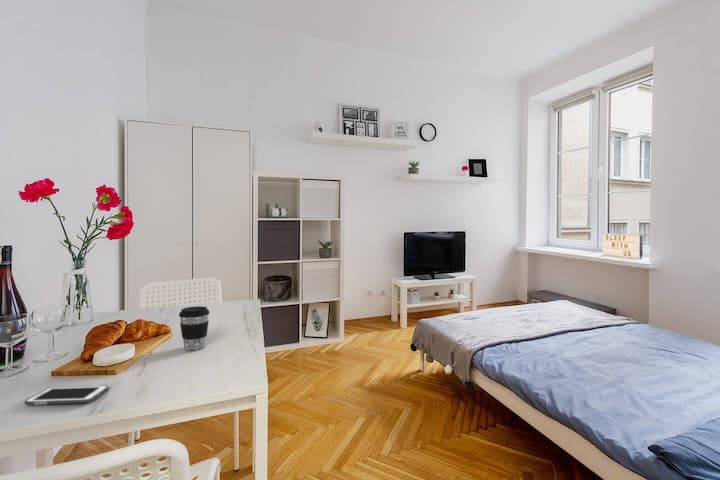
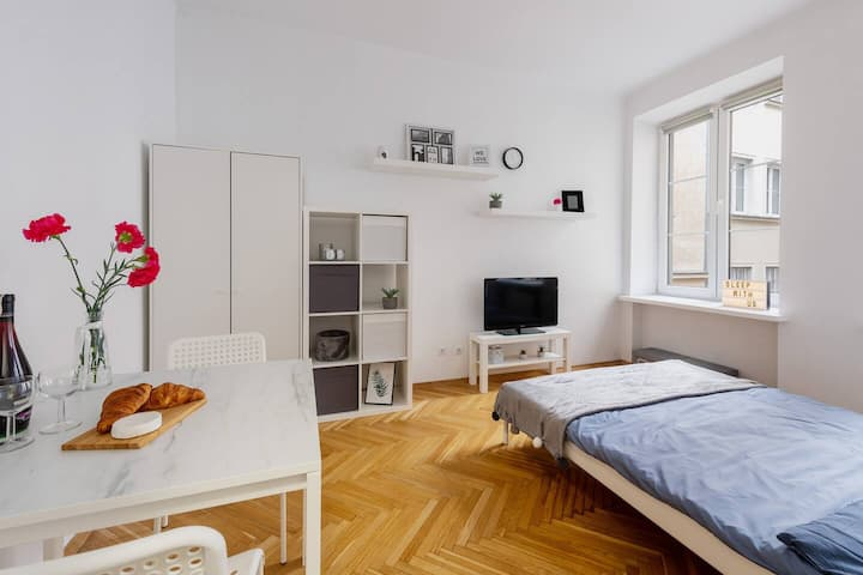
- cell phone (68, 395)
- coffee cup (194, 328)
